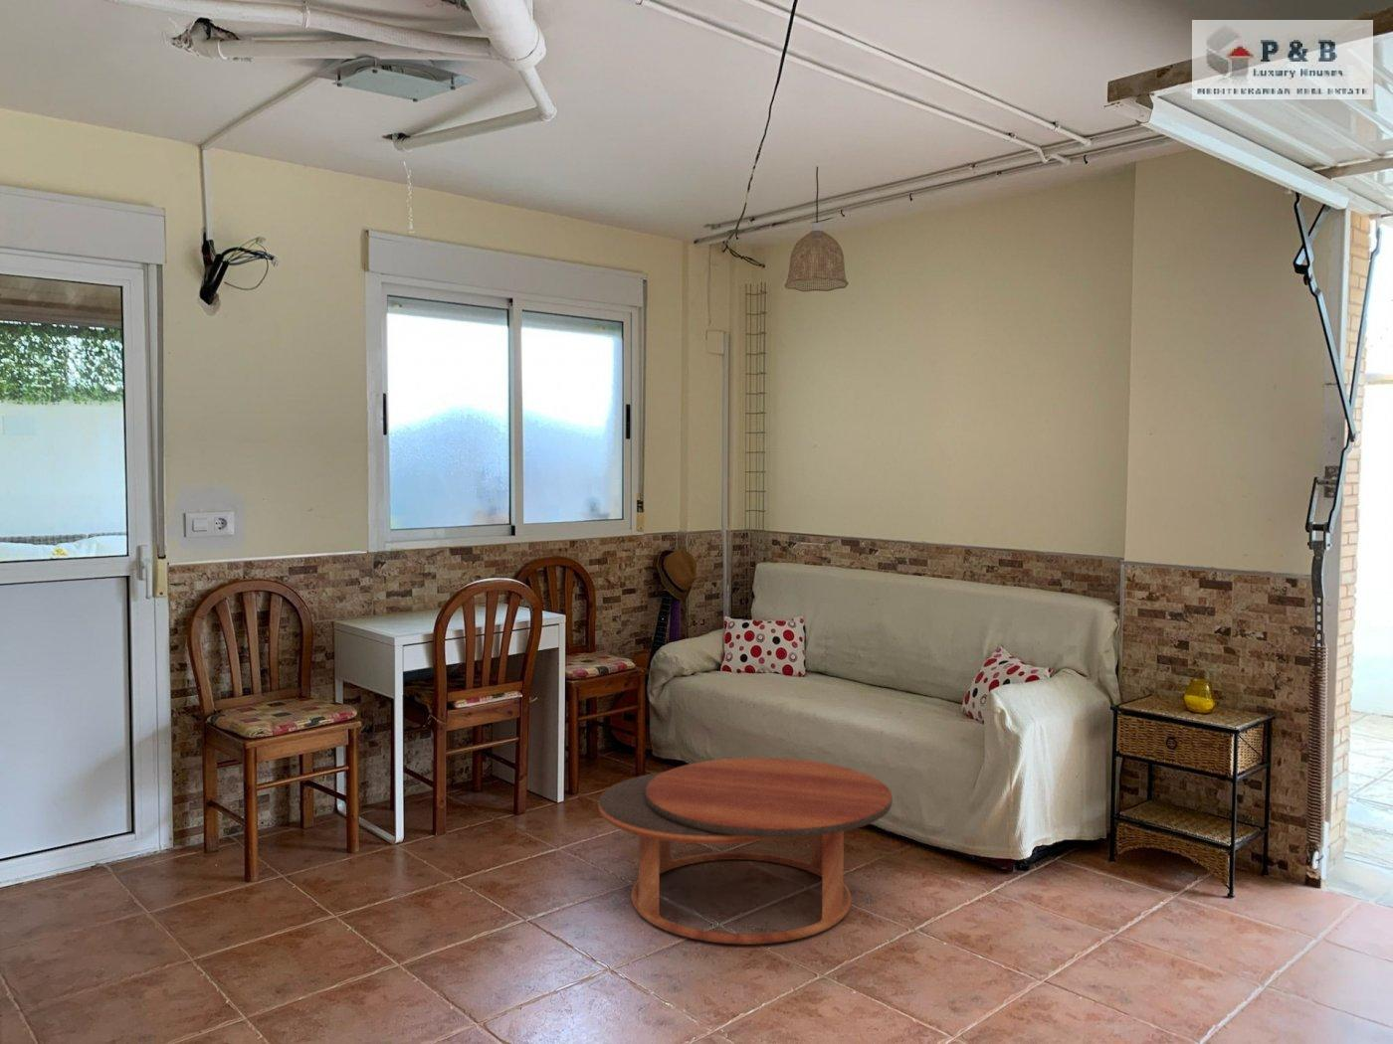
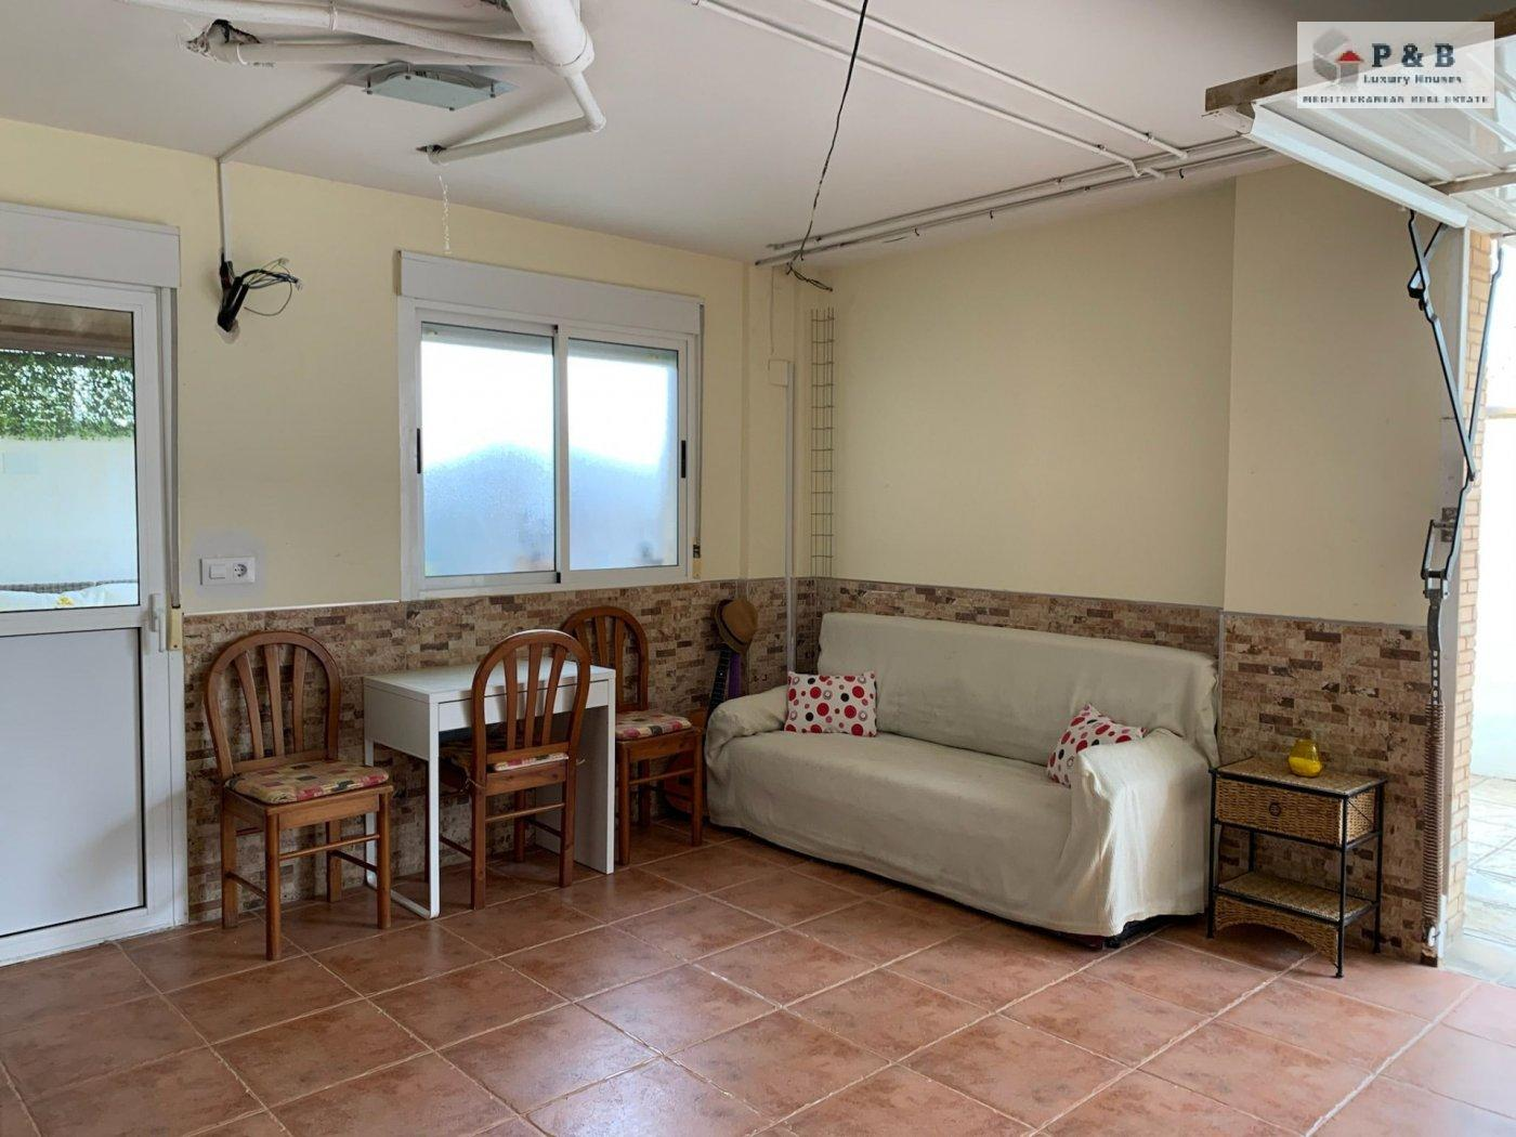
- pendant lamp (816, 226)
- coffee table (744, 841)
